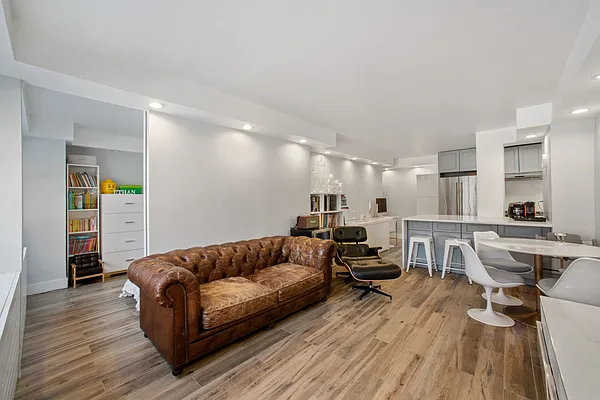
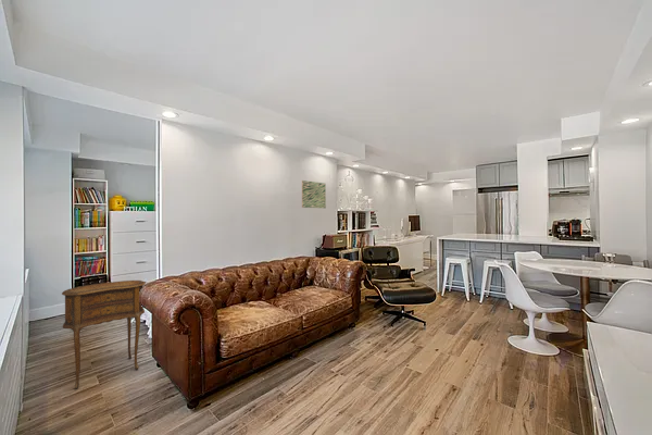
+ side table (105, 321)
+ wall art (314, 195)
